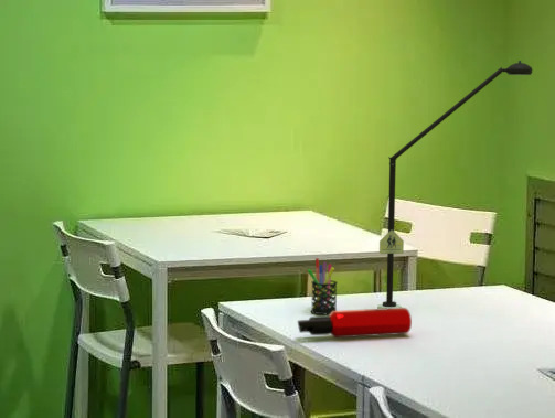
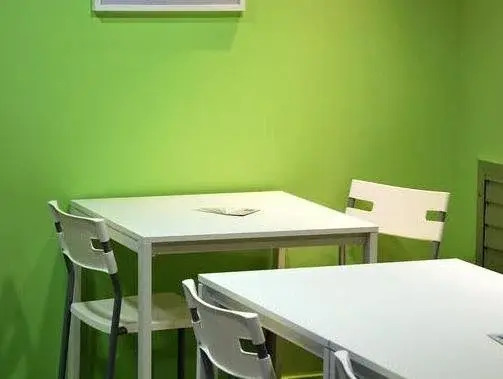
- desk lamp (419, 139)
- pen holder (320, 286)
- water bottle (353, 322)
